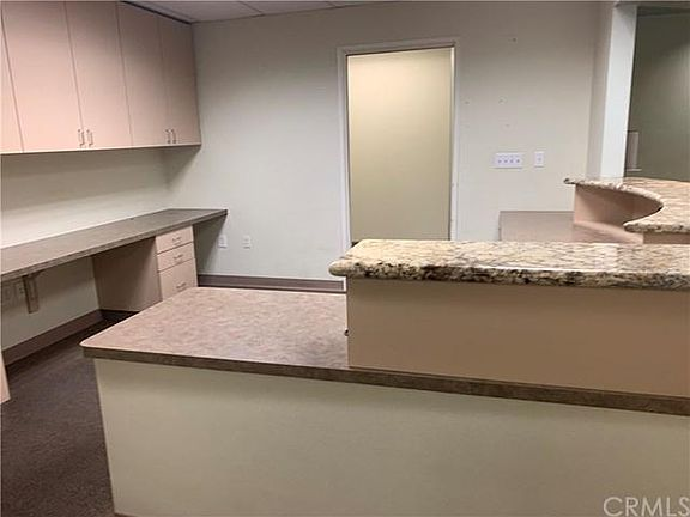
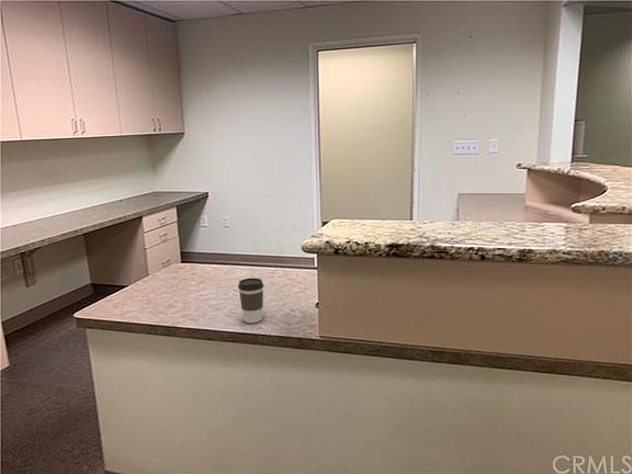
+ coffee cup (251, 300)
